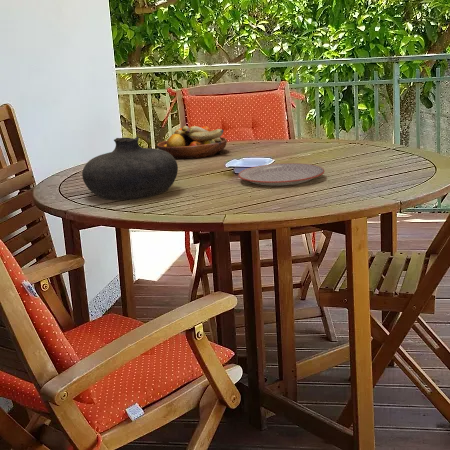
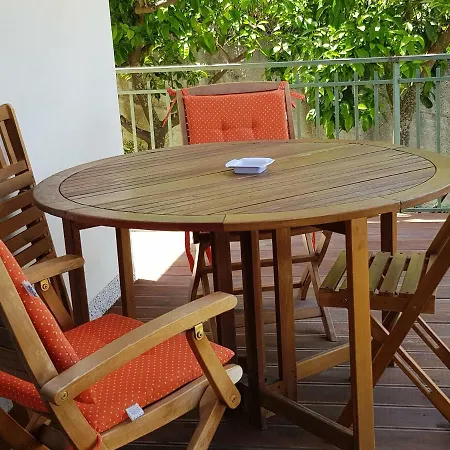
- fruit bowl (192, 138)
- plate (281, 175)
- vase (129, 165)
